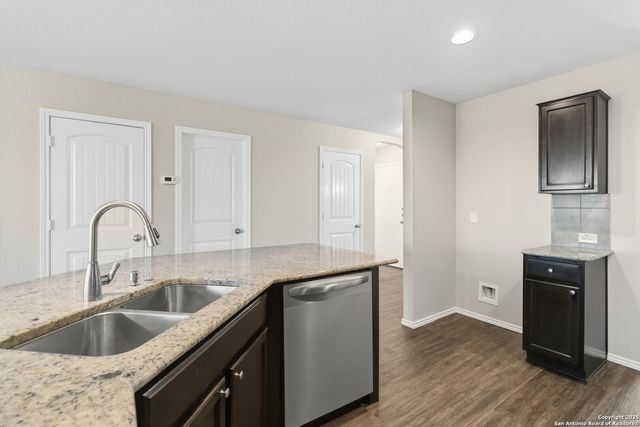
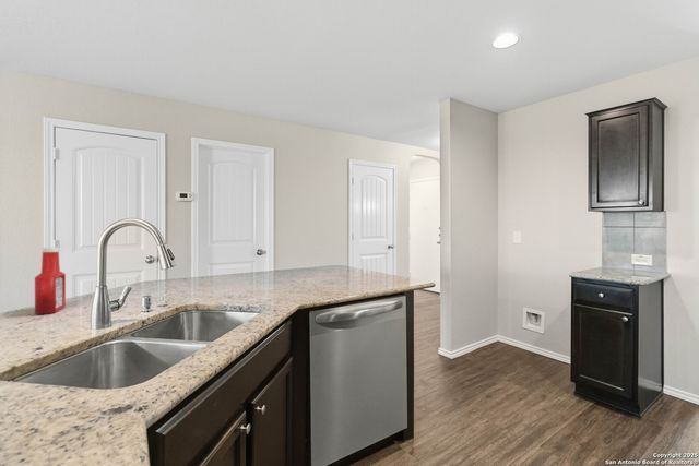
+ soap bottle (50, 278)
